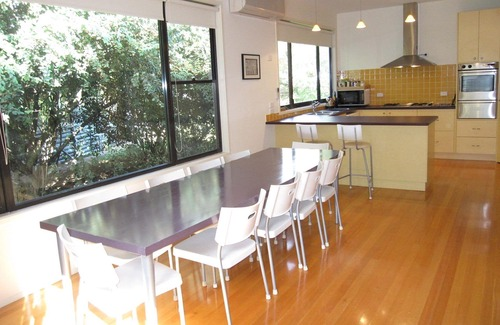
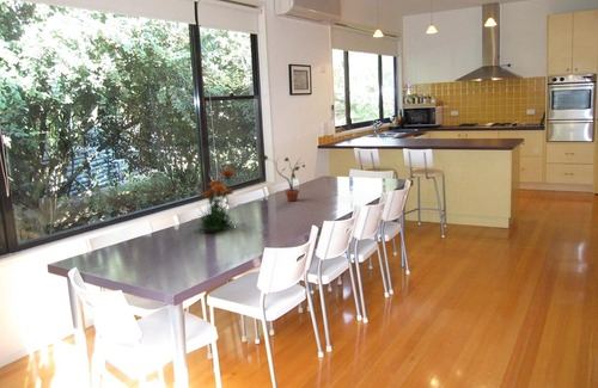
+ flower plant (213, 199)
+ potted plant (285, 177)
